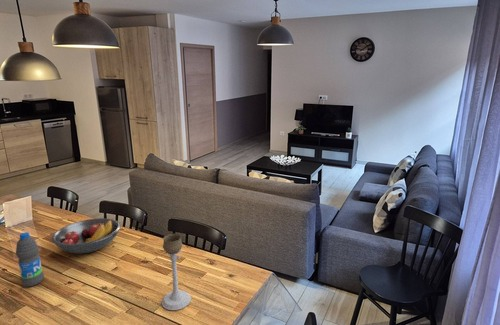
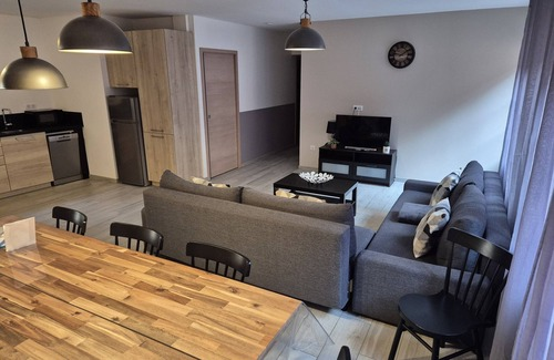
- water bottle (28, 258)
- candle holder (174, 269)
- fruit bowl (88, 236)
